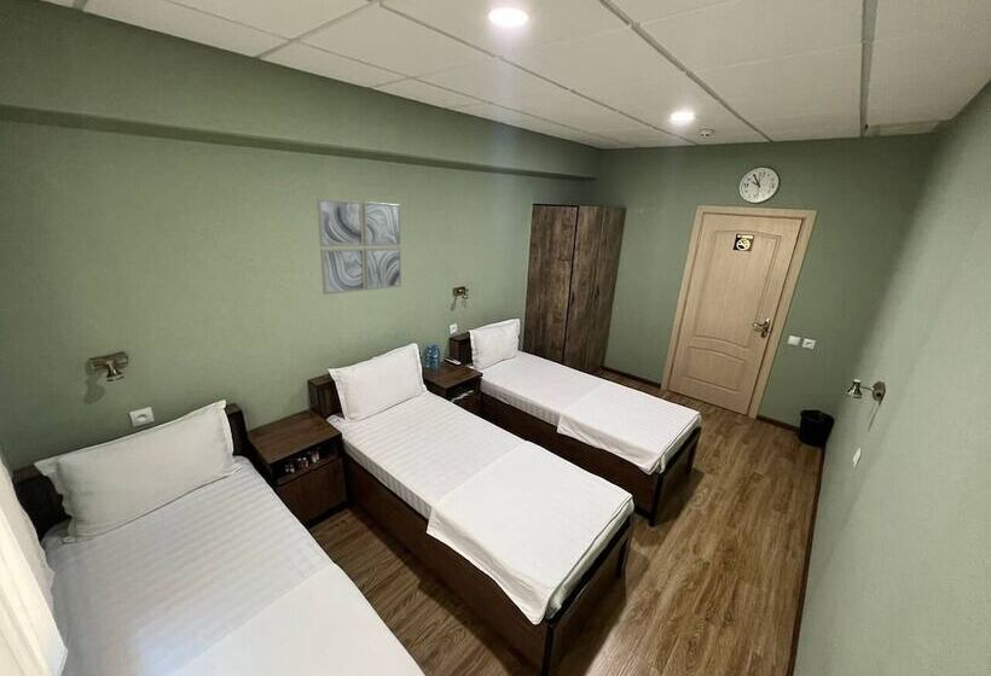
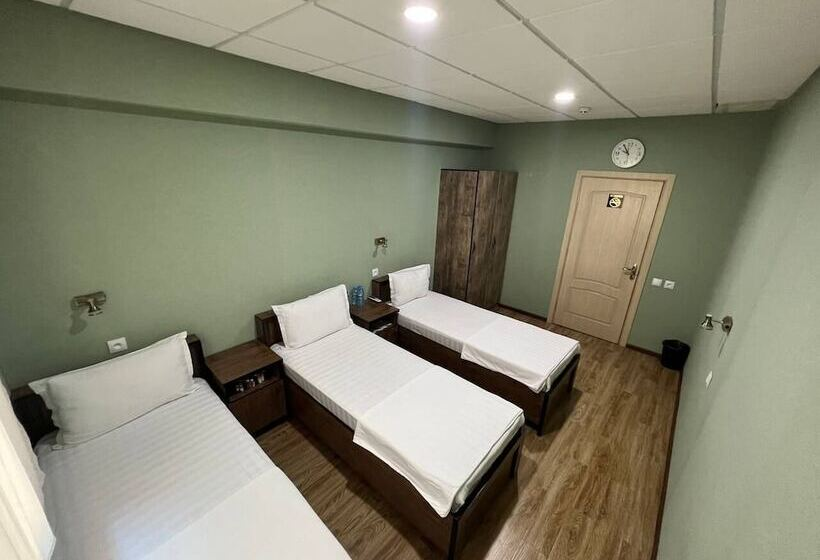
- wall art (363, 245)
